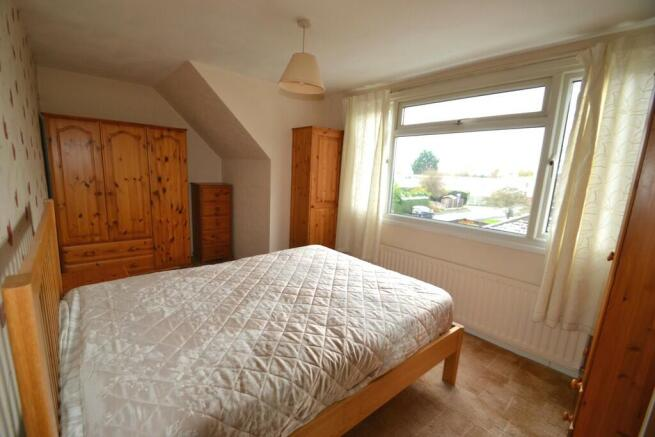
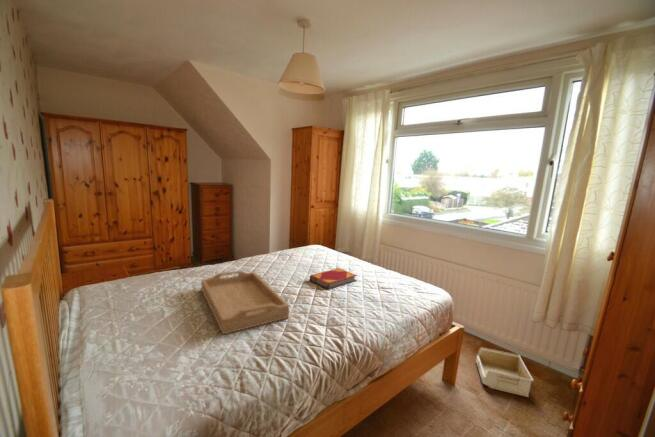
+ serving tray (241, 295)
+ storage bin (501, 370)
+ hardback book (333, 277)
